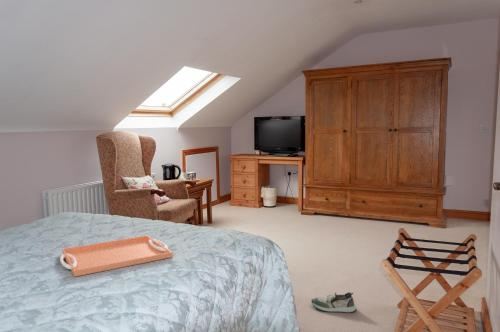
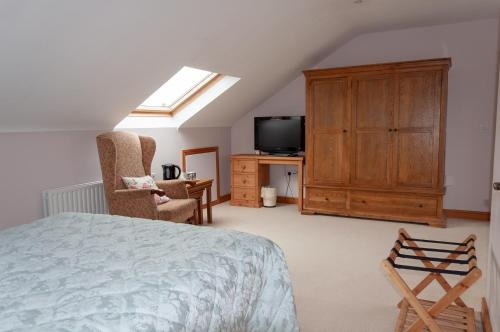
- serving tray (116, 252)
- shoe (333, 299)
